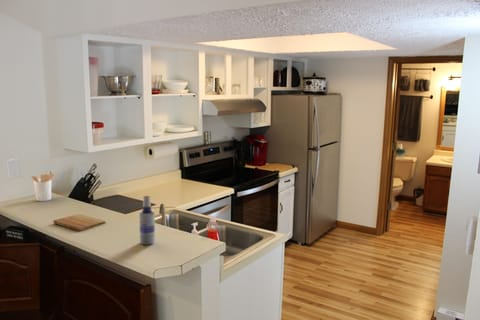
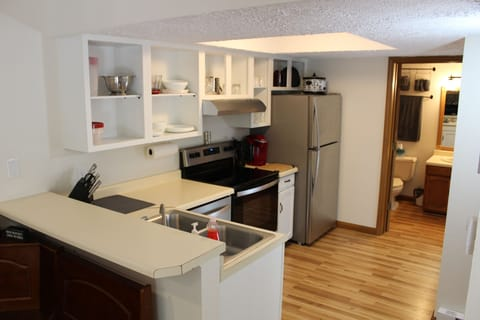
- cutting board (79, 221)
- utensil holder (44, 185)
- spray bottle (147, 219)
